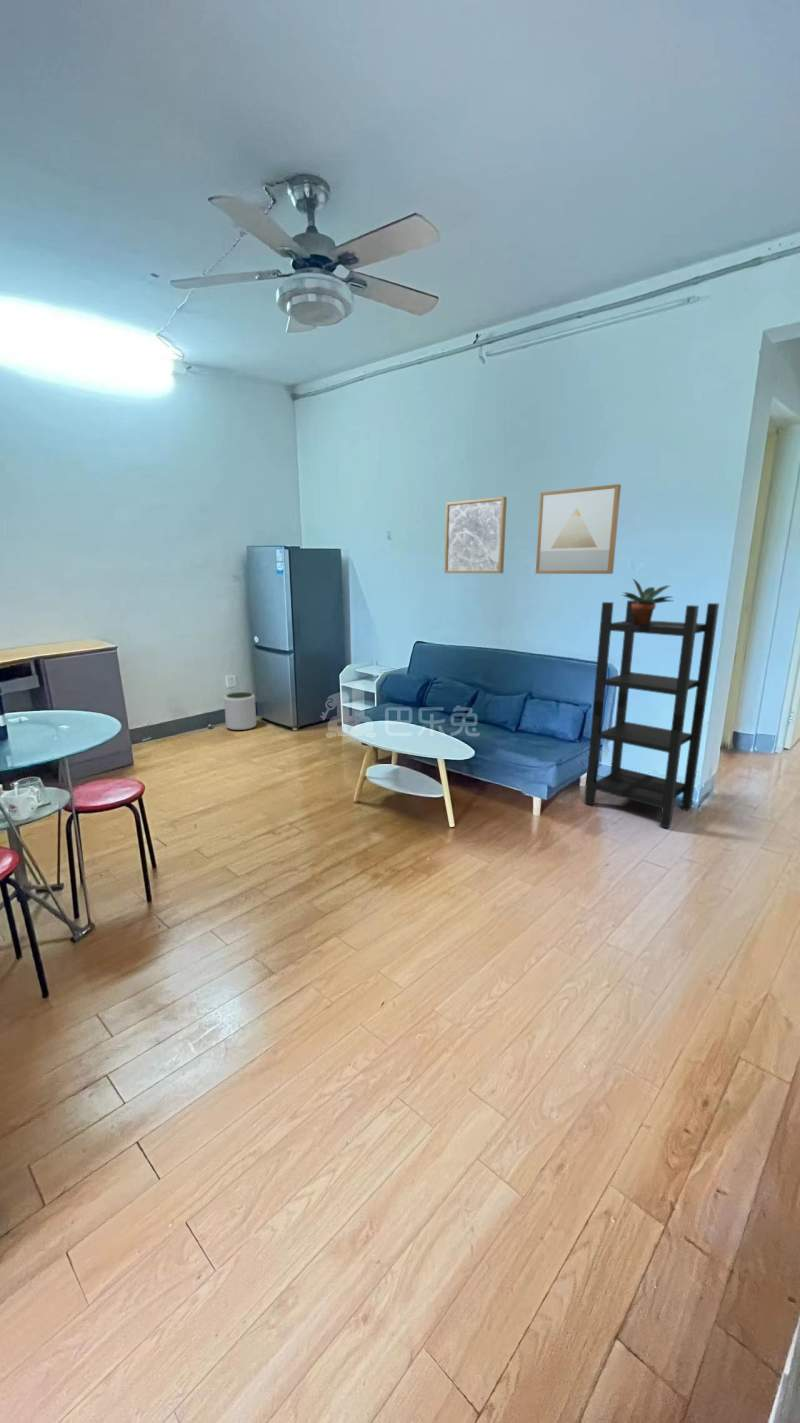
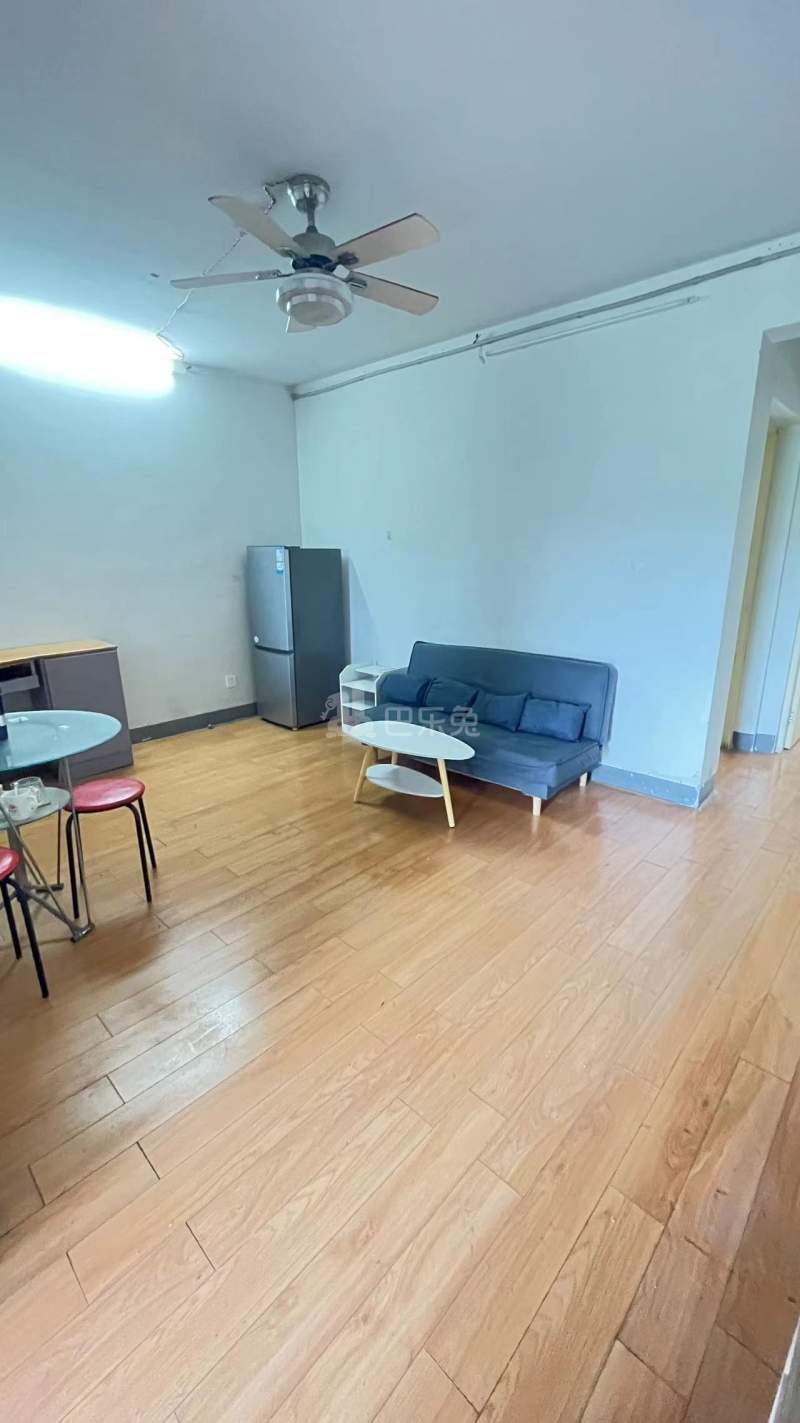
- wall art (473, 537)
- wall art (575, 532)
- shelving unit (646, 725)
- potted plant (644, 600)
- plant pot (240, 711)
